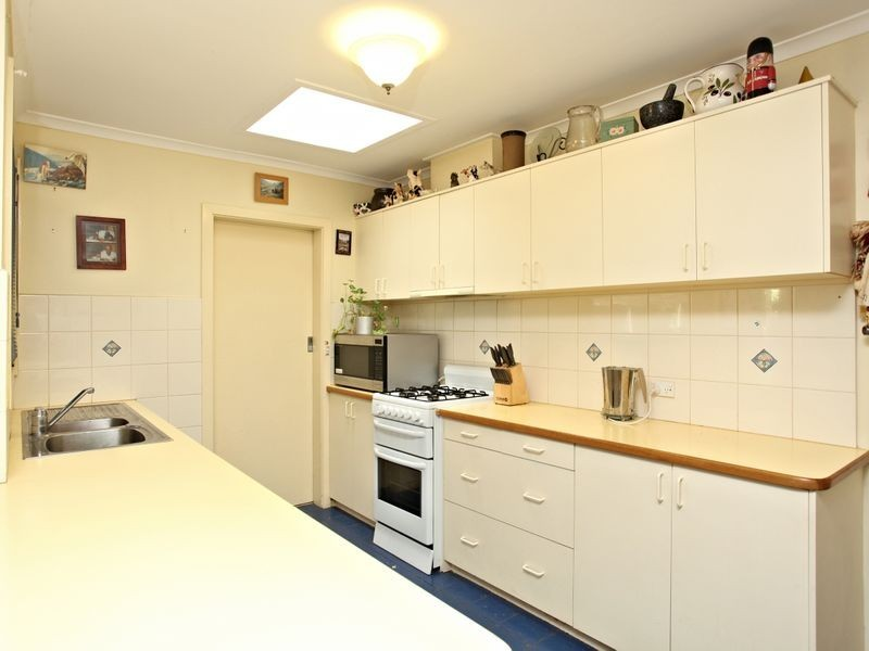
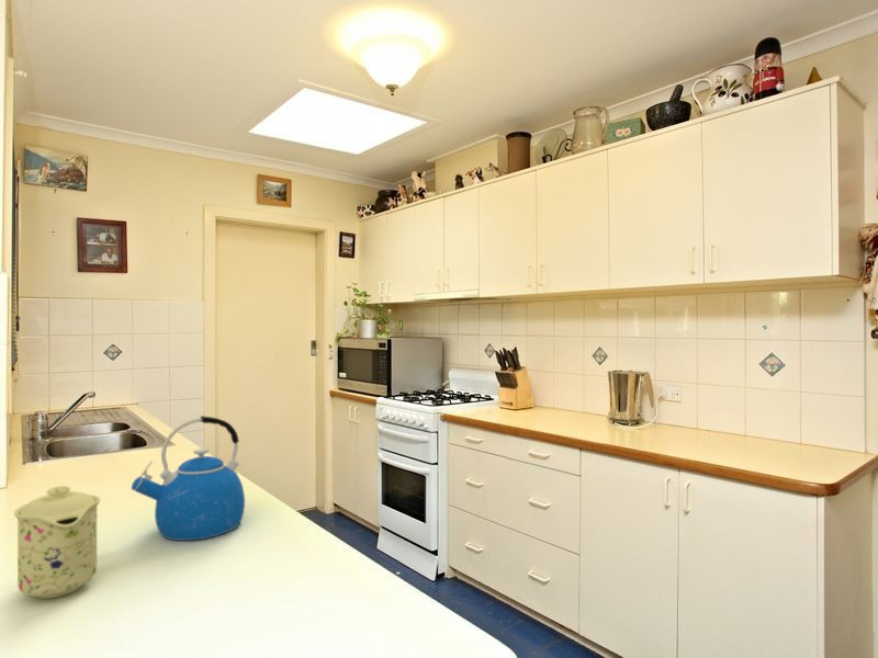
+ mug (57, 536)
+ kettle (190, 473)
